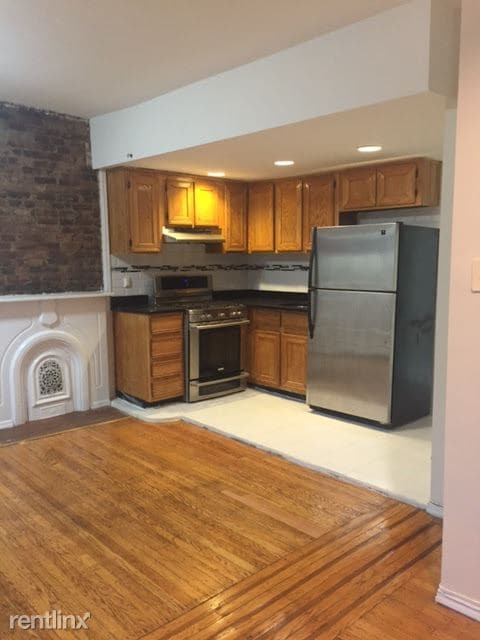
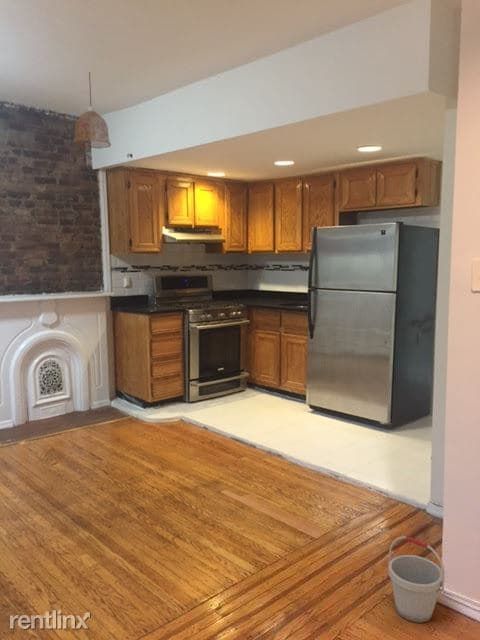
+ bucket (415, 575)
+ pendant lamp (90, 108)
